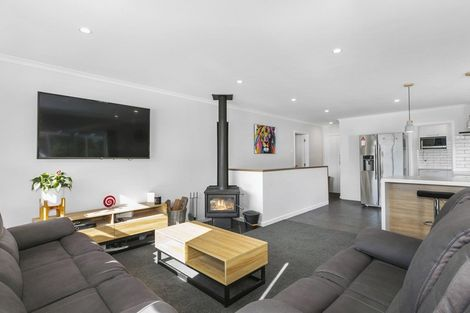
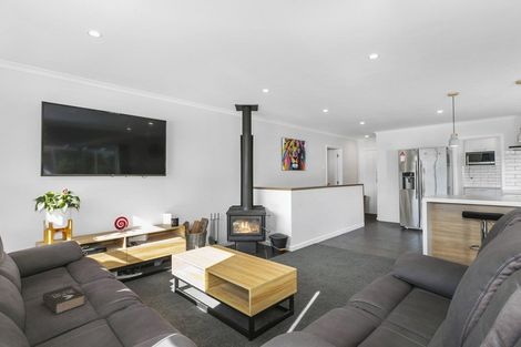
+ book (63, 298)
